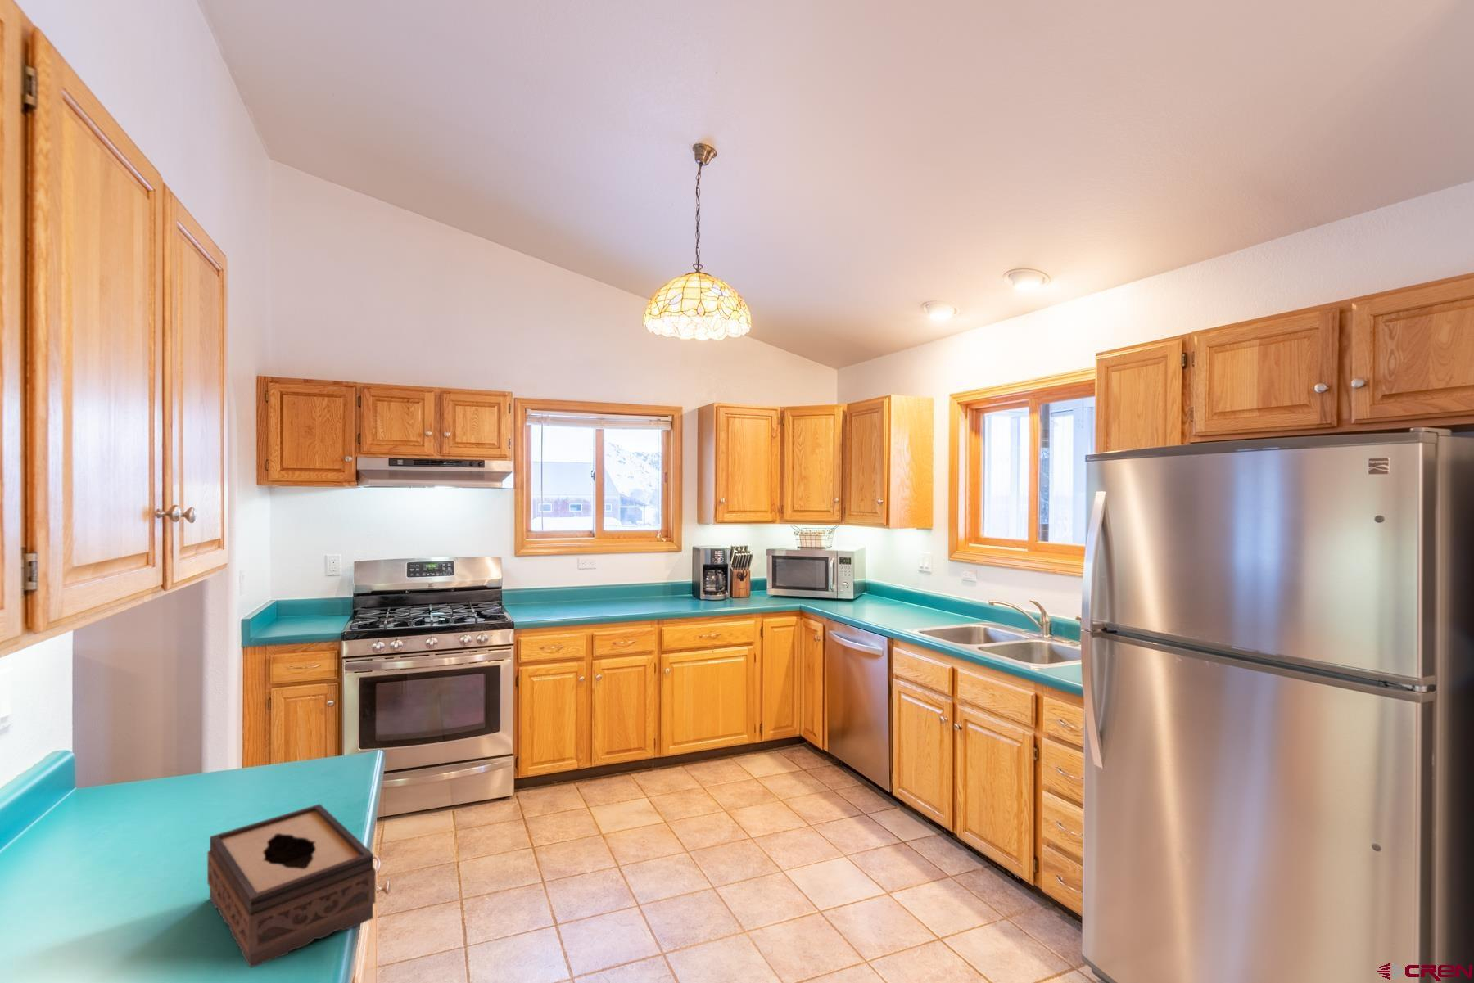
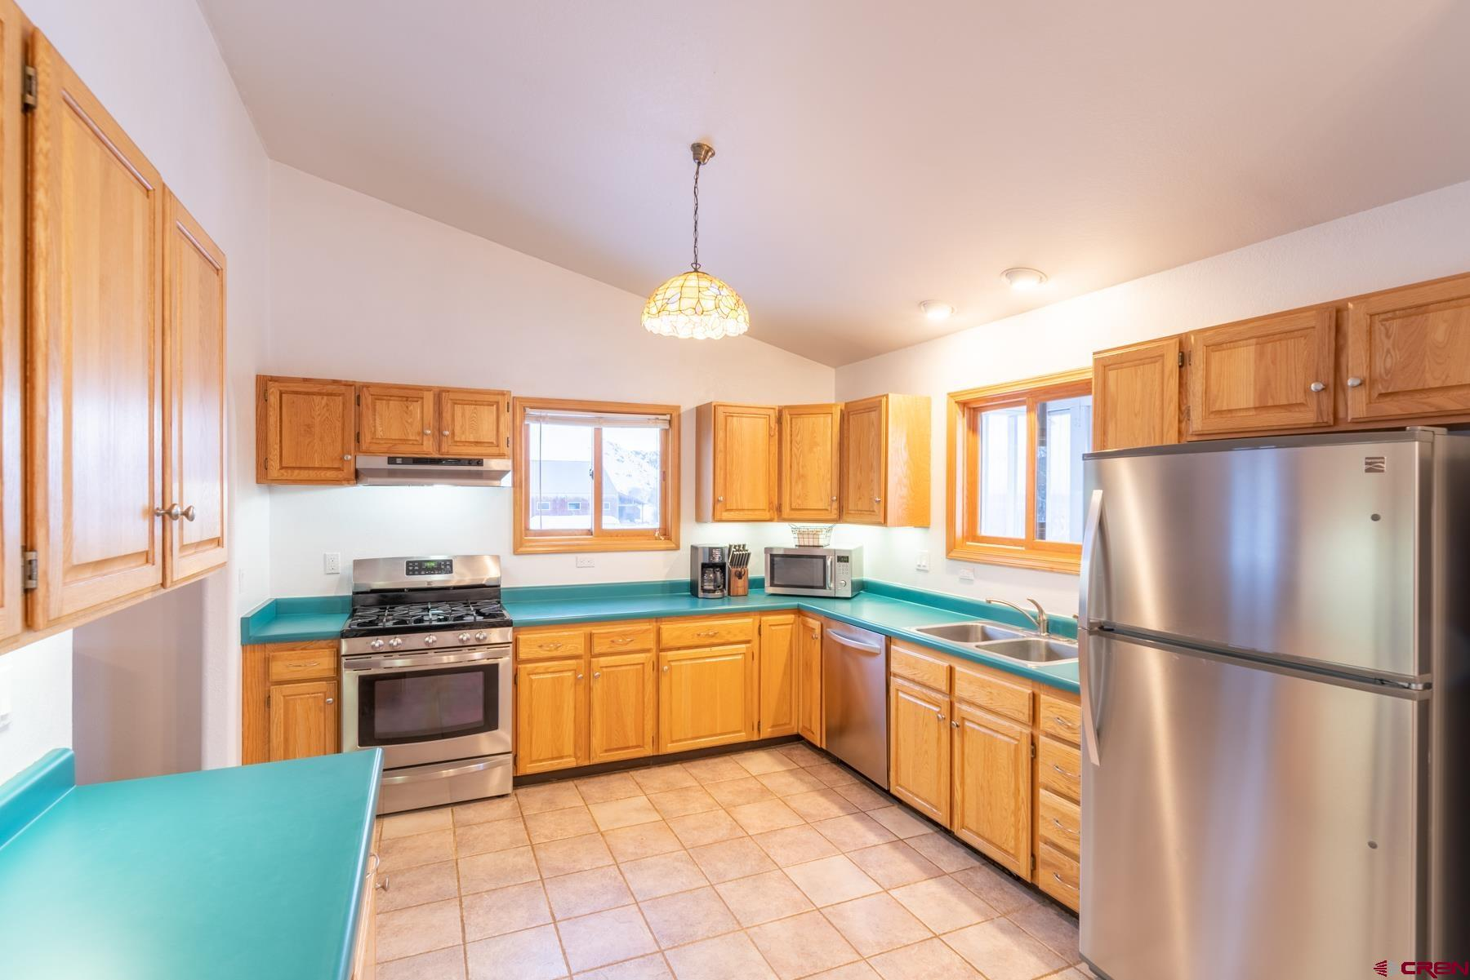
- tissue box (289, 875)
